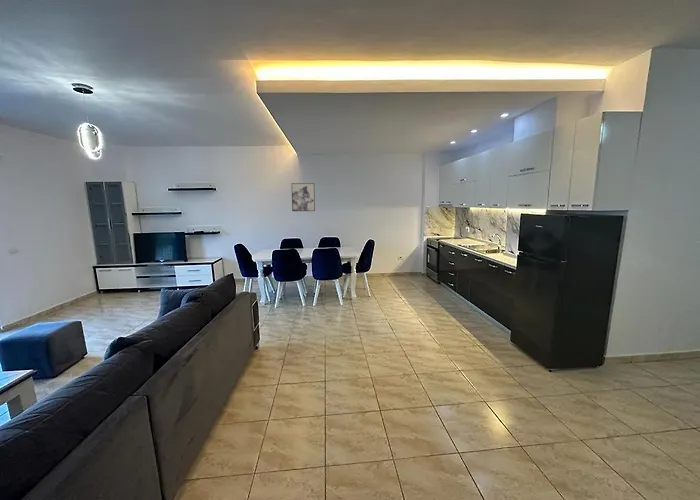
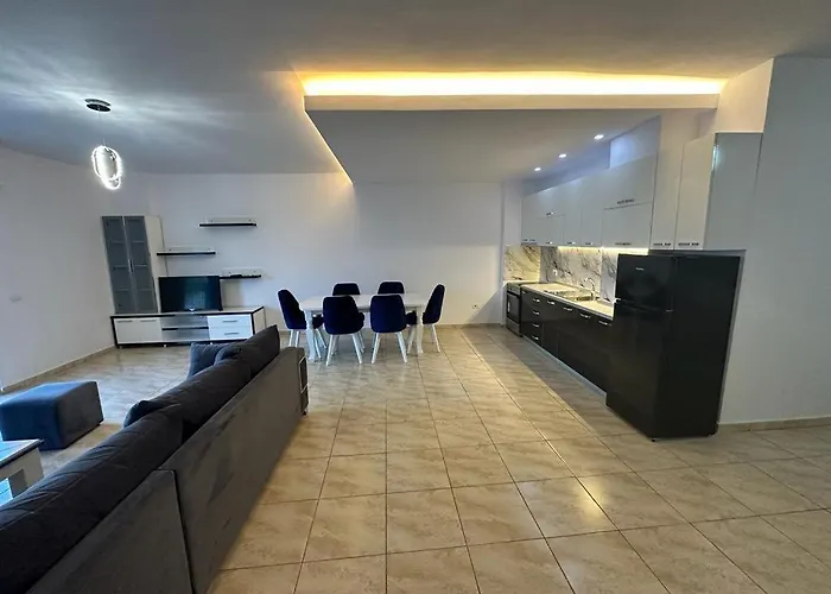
- wall art (303, 197)
